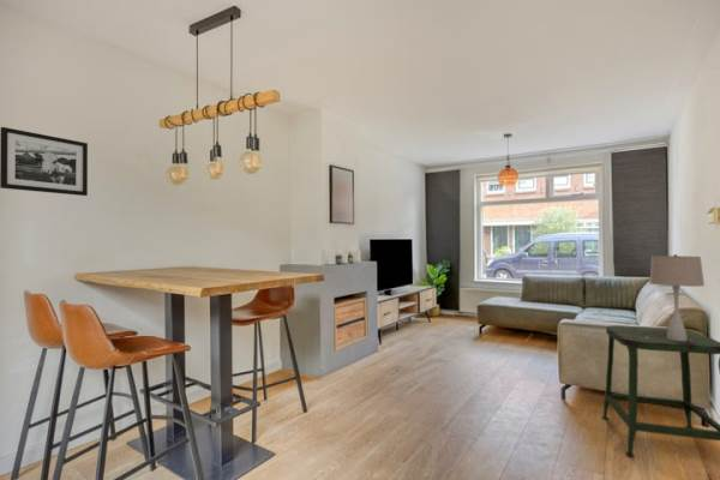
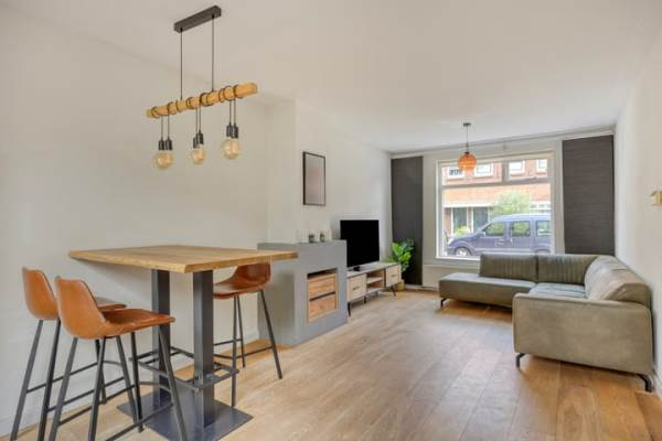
- table lamp (676, 295)
- picture frame (47, 163)
- stool (656, 397)
